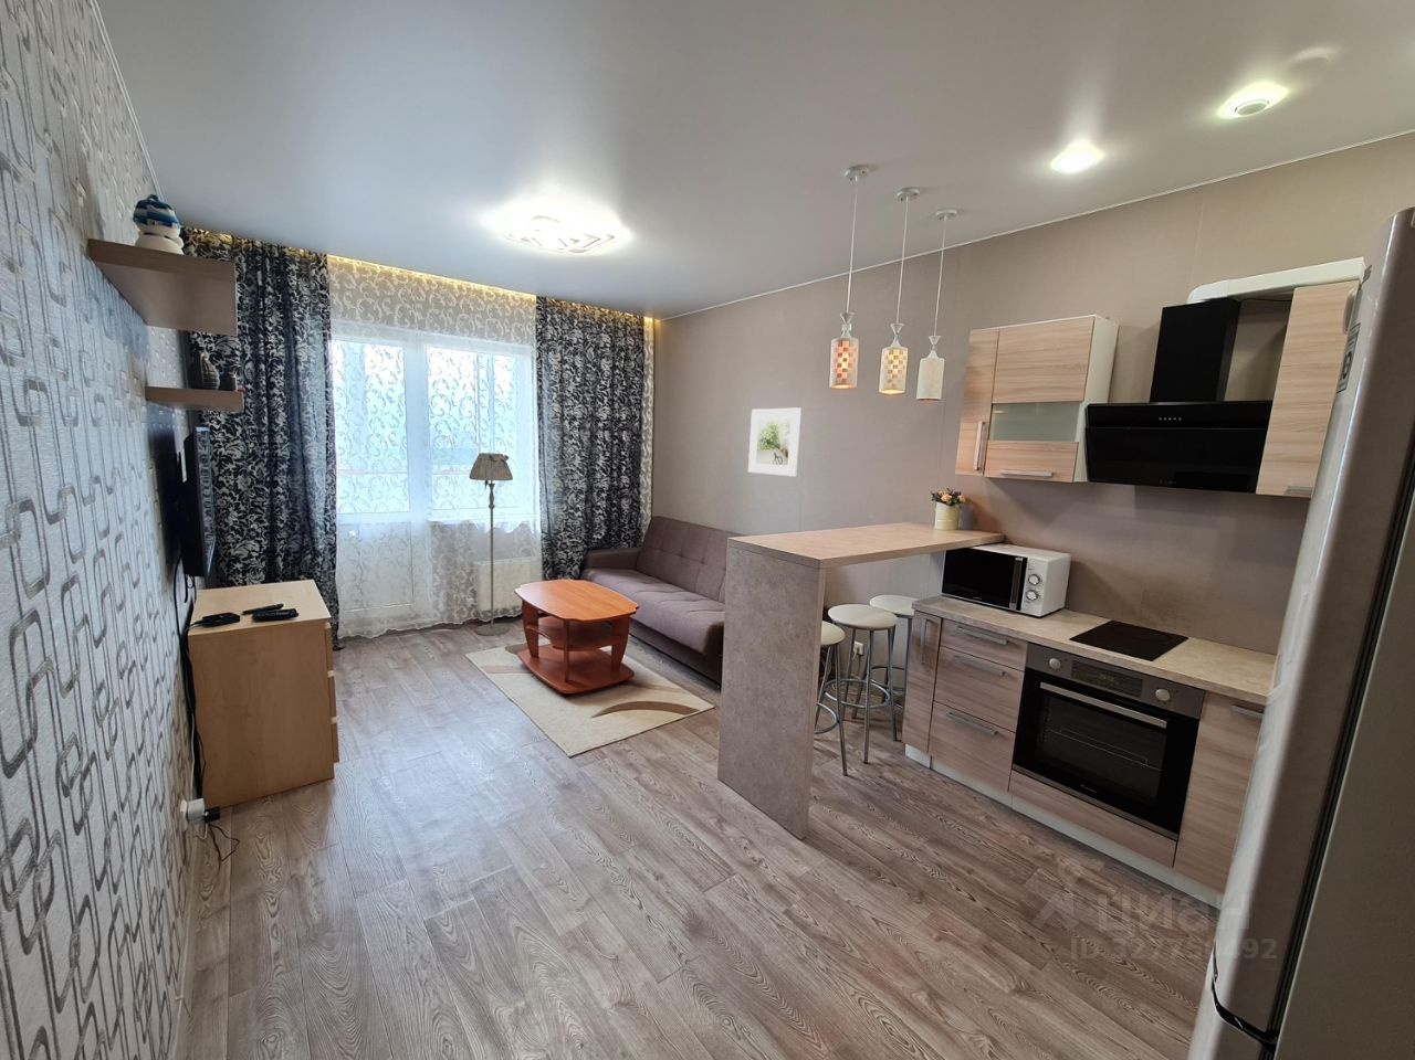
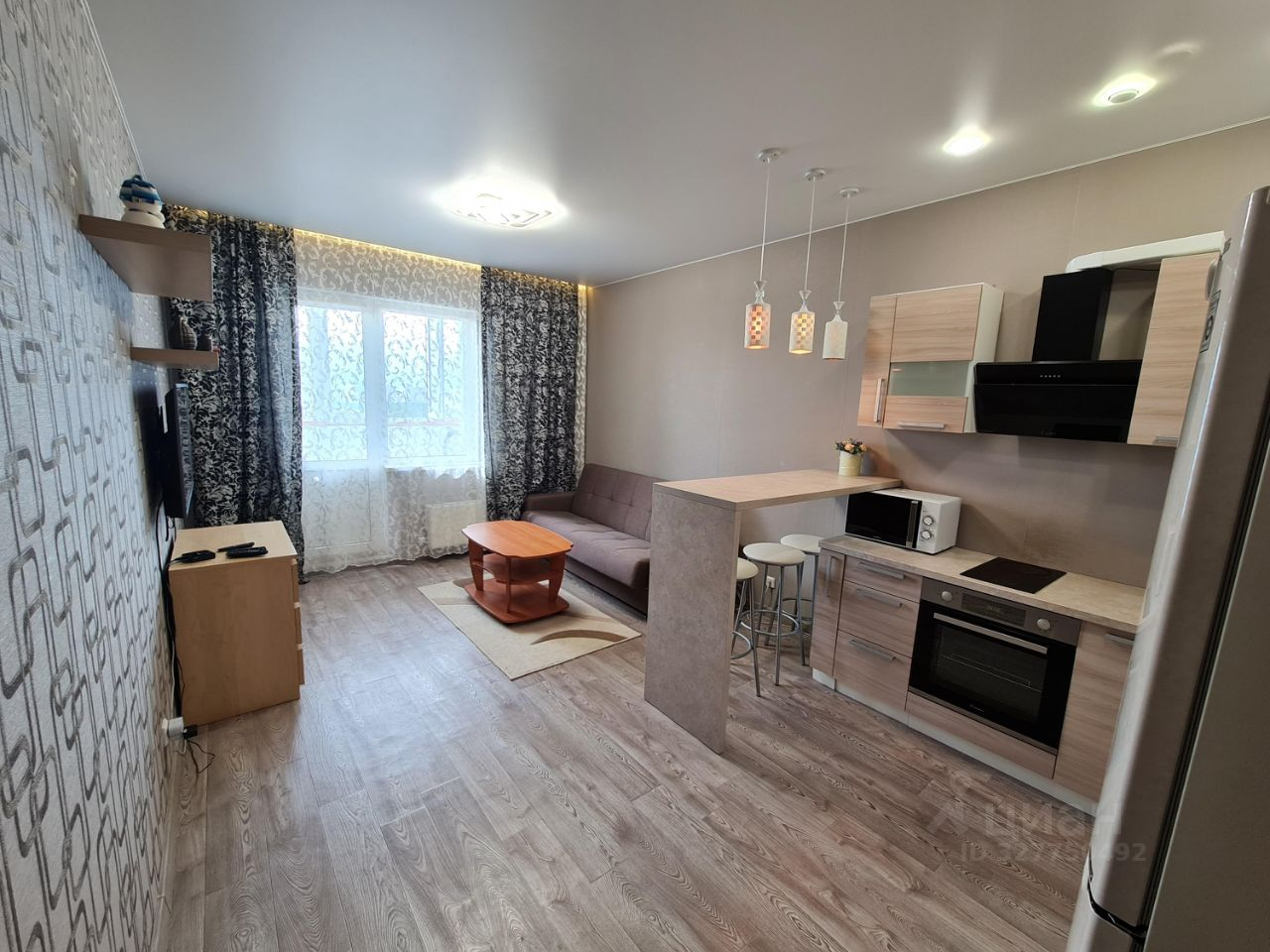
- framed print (773, 442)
- floor lamp (491, 543)
